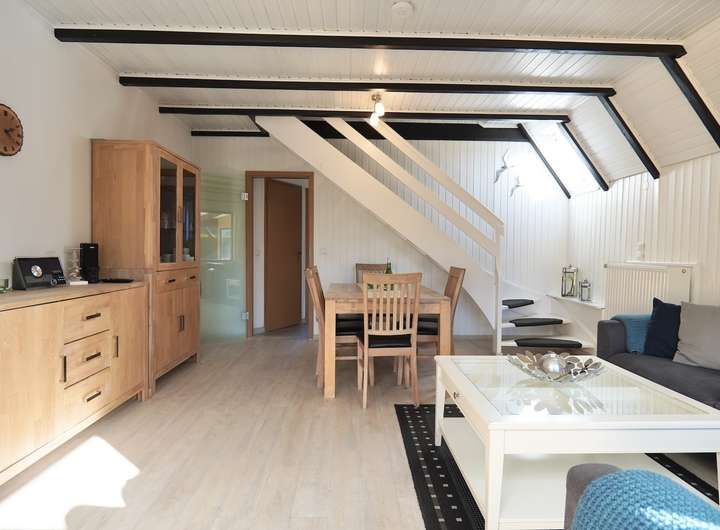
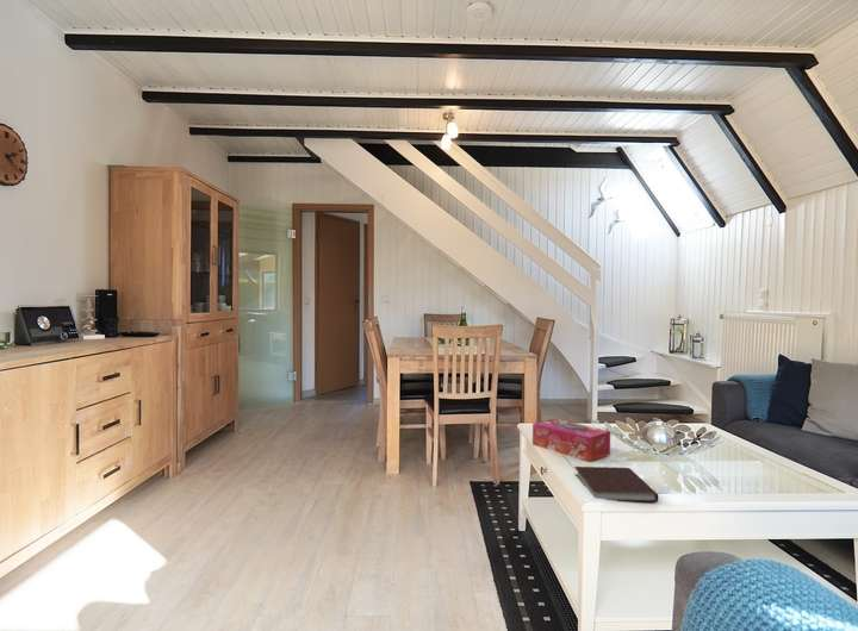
+ tissue box (570, 438)
+ notebook (613, 482)
